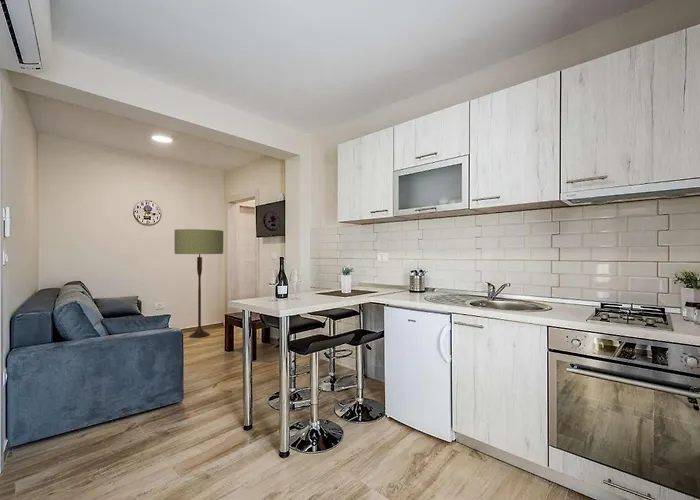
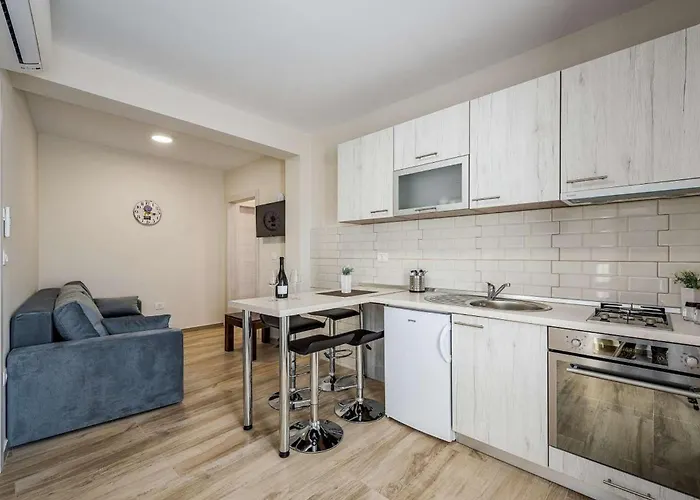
- floor lamp (199, 282)
